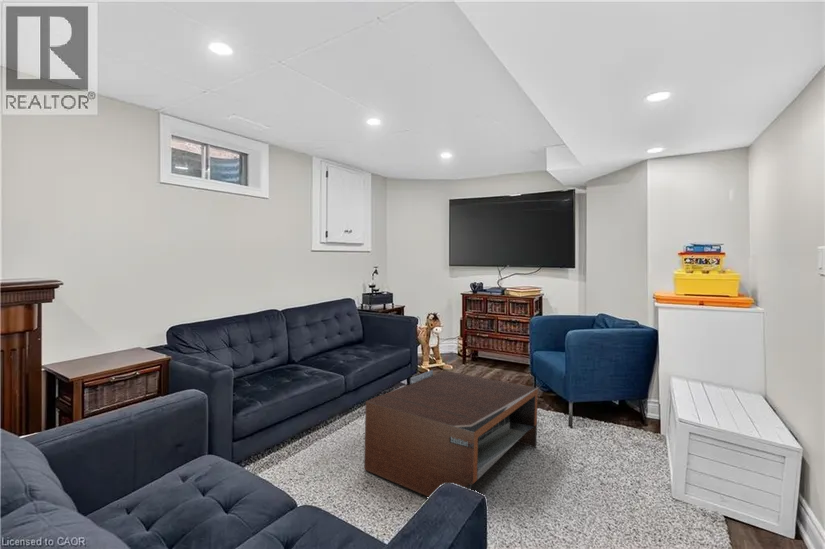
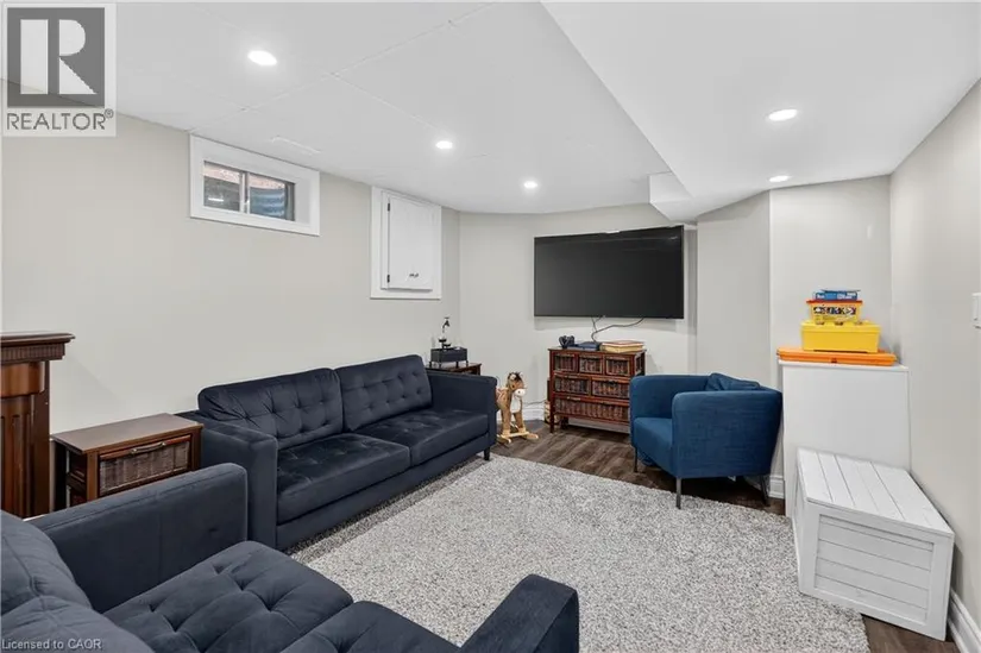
- coffee table (455, 422)
